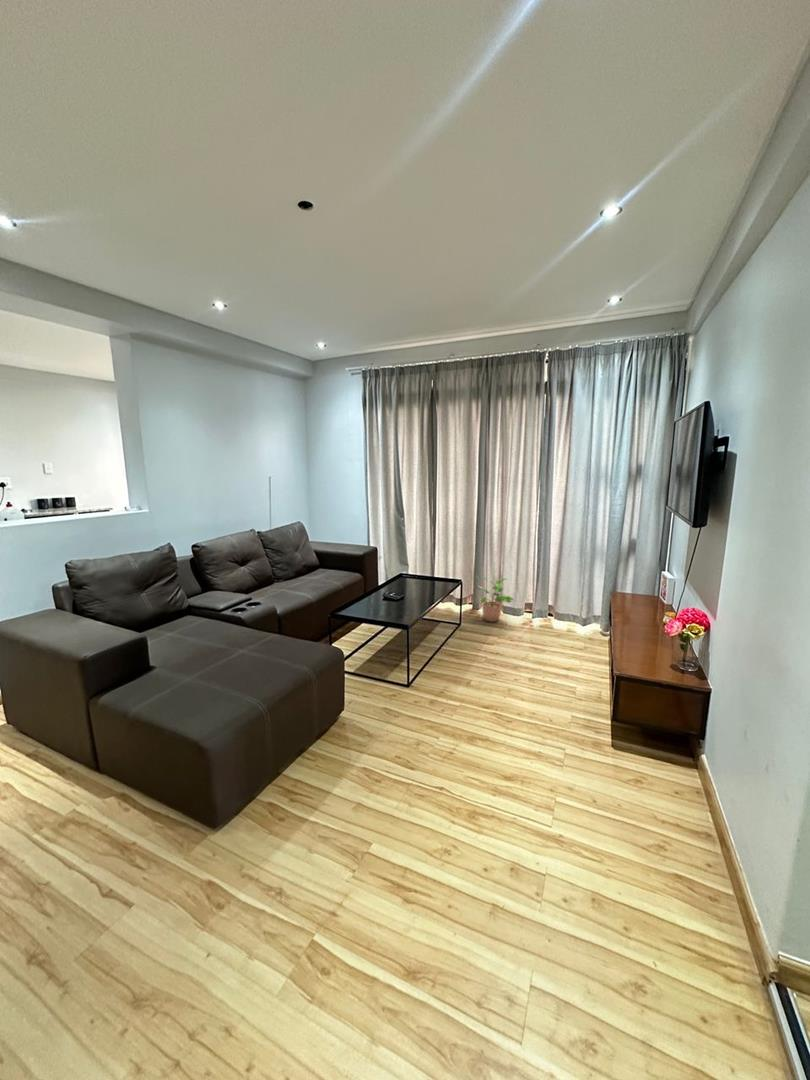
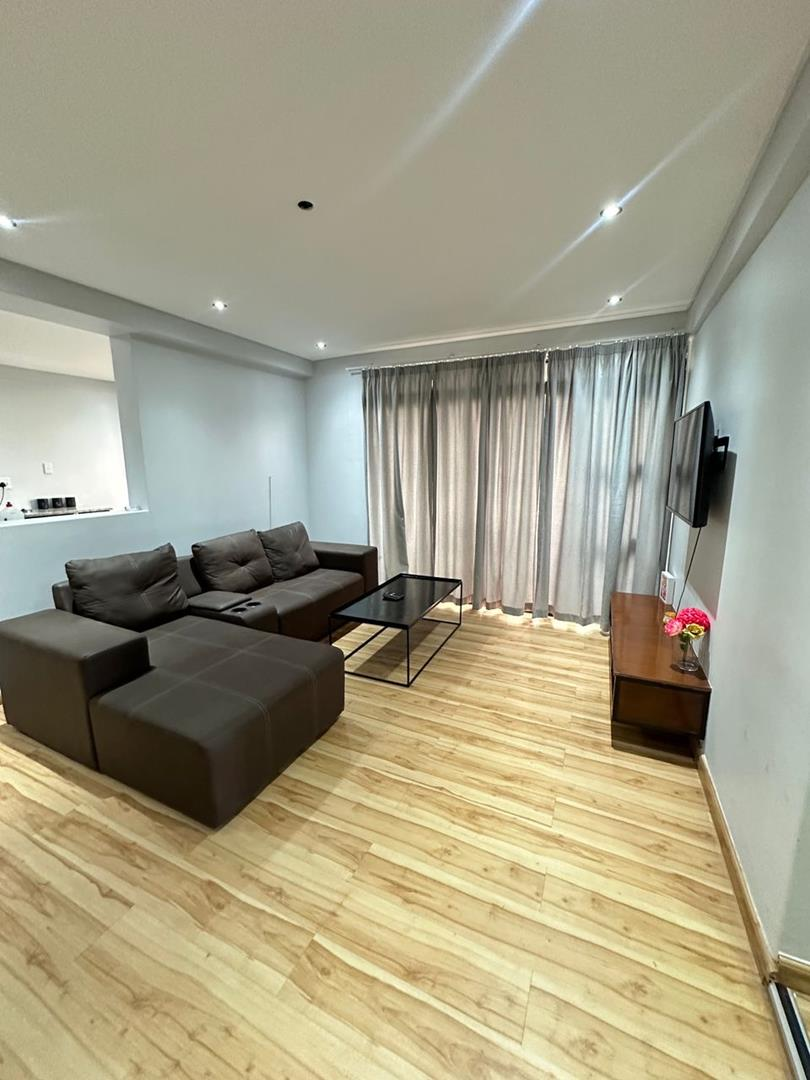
- potted plant (493, 597)
